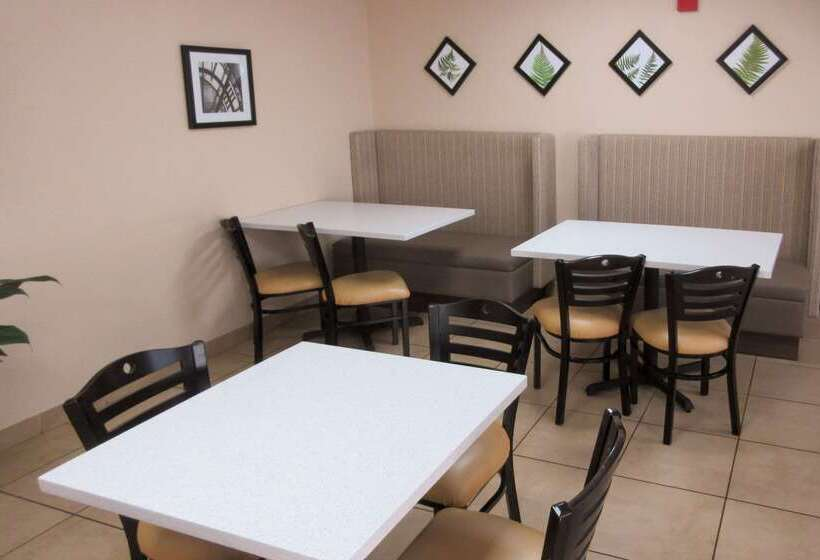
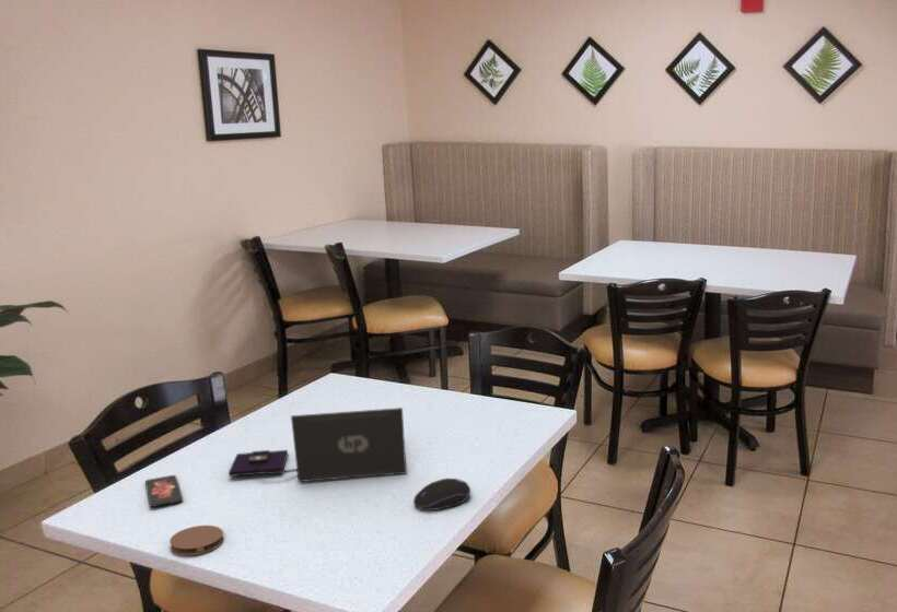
+ coaster (197, 540)
+ smartphone (163, 490)
+ laptop computer (316, 434)
+ computer mouse (442, 492)
